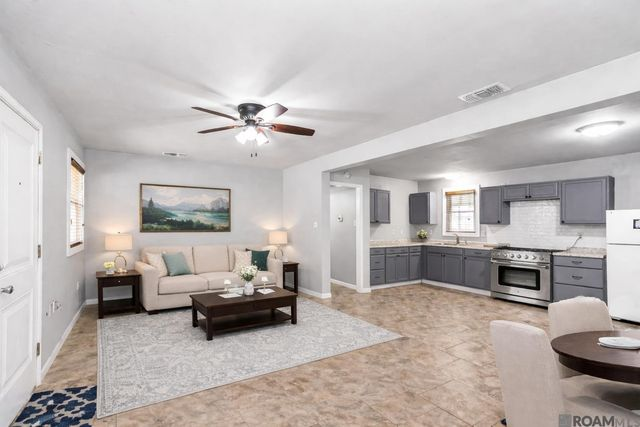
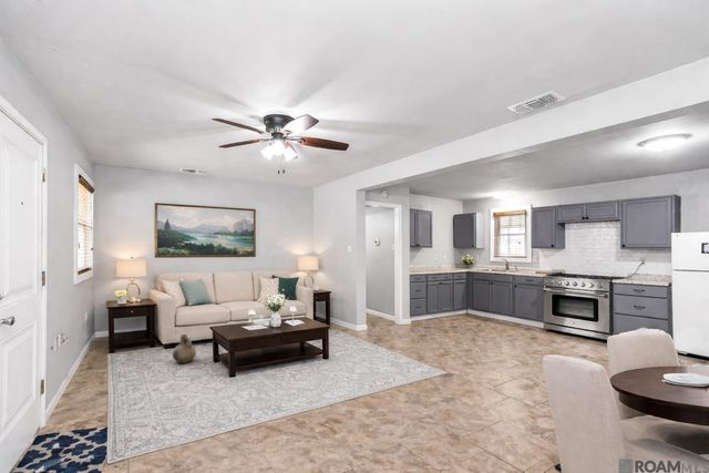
+ ceramic jug (184, 348)
